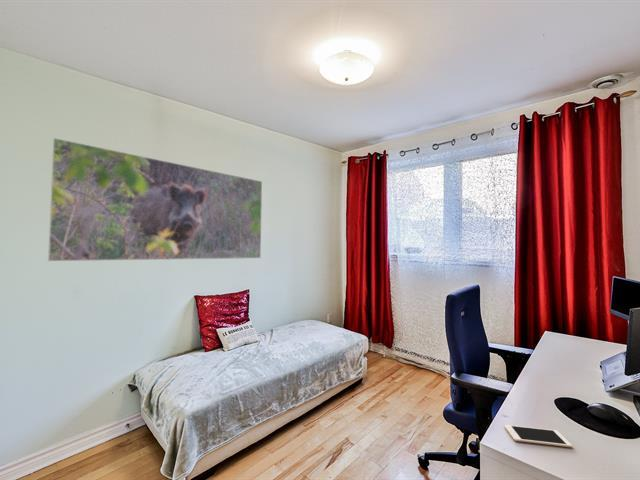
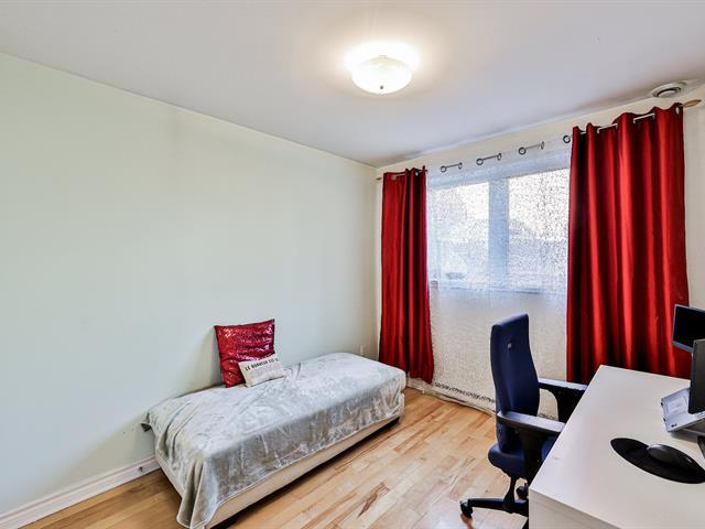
- cell phone (536, 435)
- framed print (180, 211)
